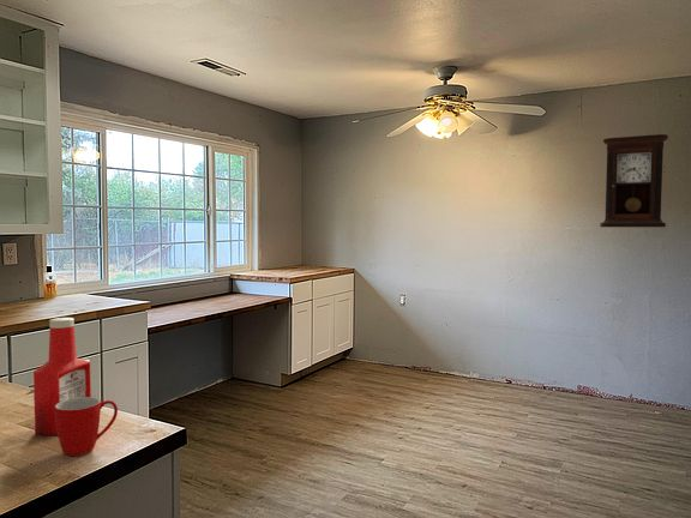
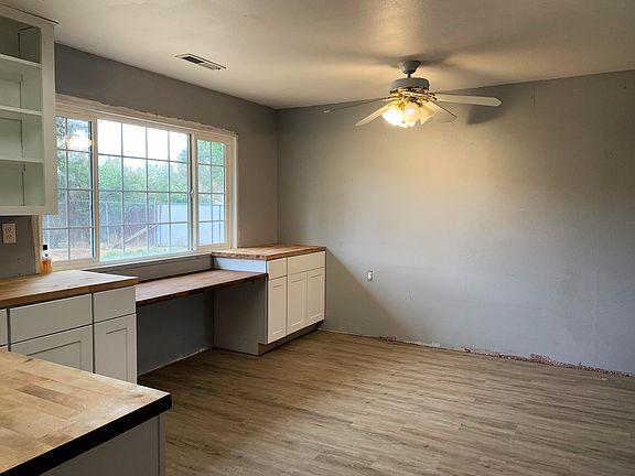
- soap bottle (62, 372)
- pendulum clock (633, 182)
- mug (88, 424)
